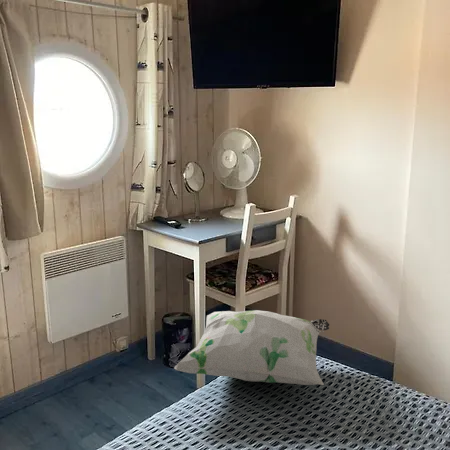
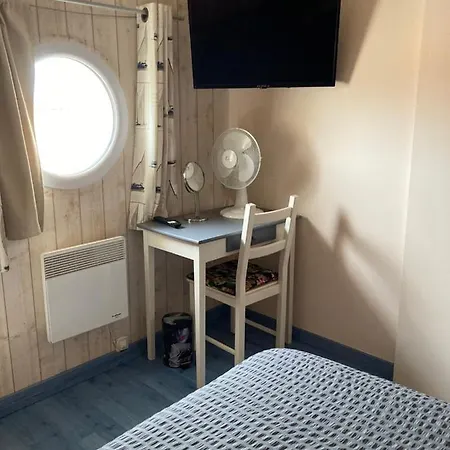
- decorative pillow (259, 343)
